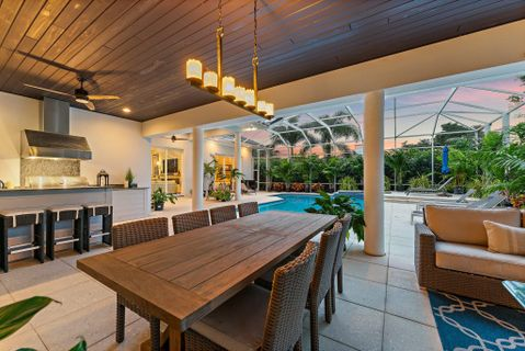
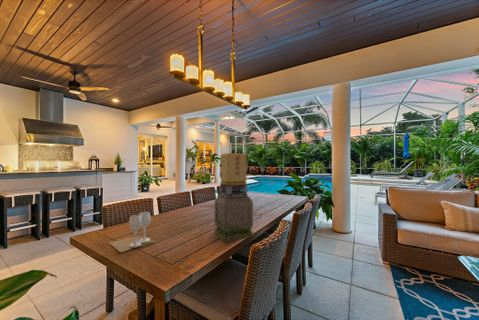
+ wineglass (132, 227)
+ lantern (233, 193)
